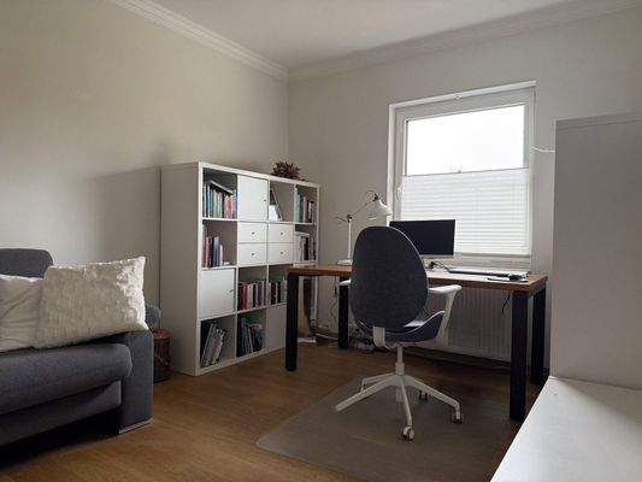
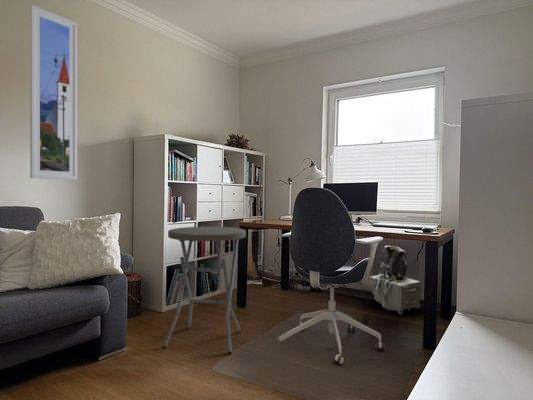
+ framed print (54, 97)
+ backpack (394, 276)
+ side table (208, 271)
